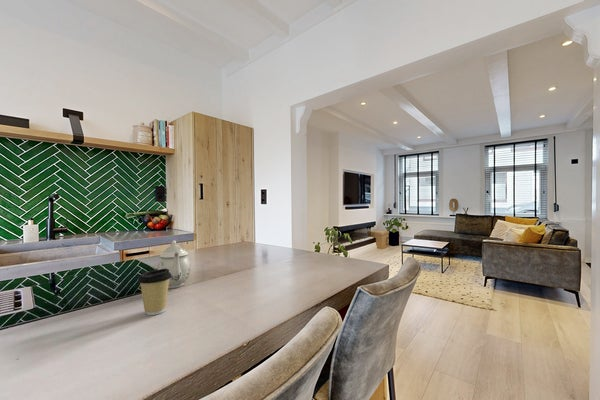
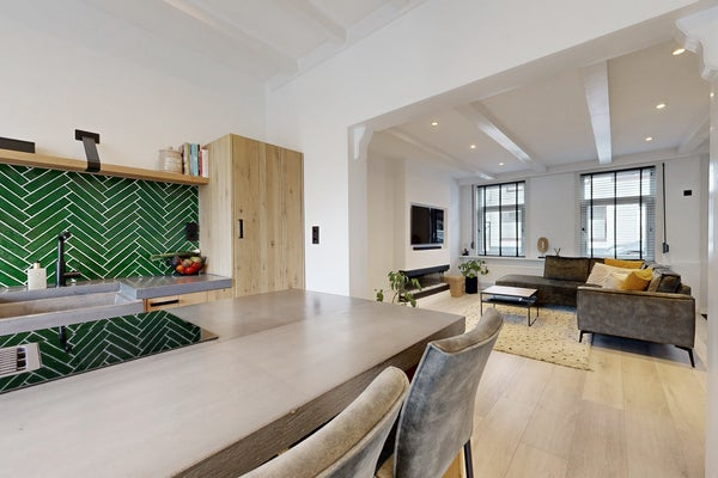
- teapot (174, 263)
- coffee cup (155, 291)
